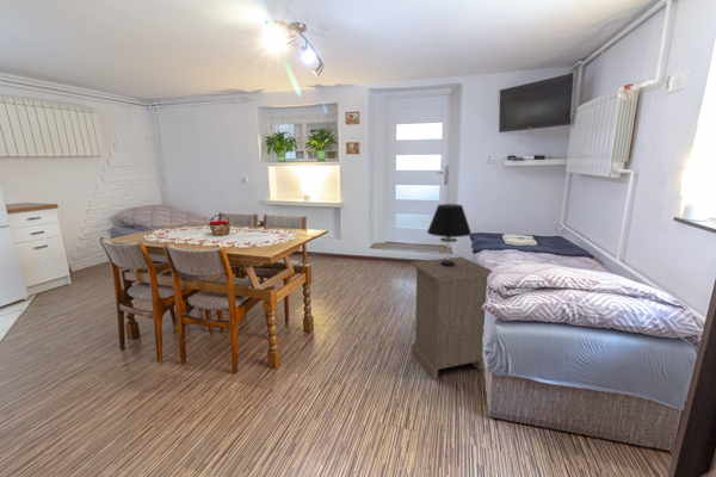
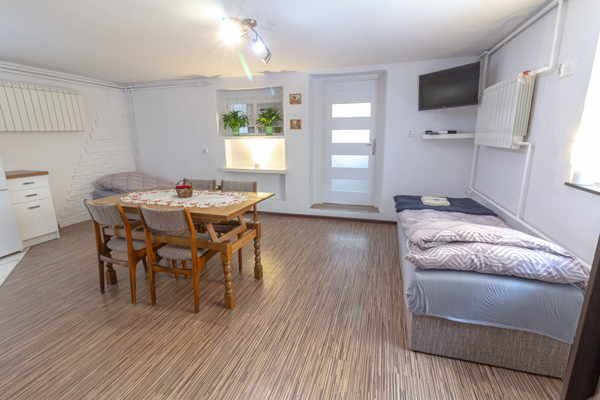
- nightstand (448, 315)
- table lamp (449, 235)
